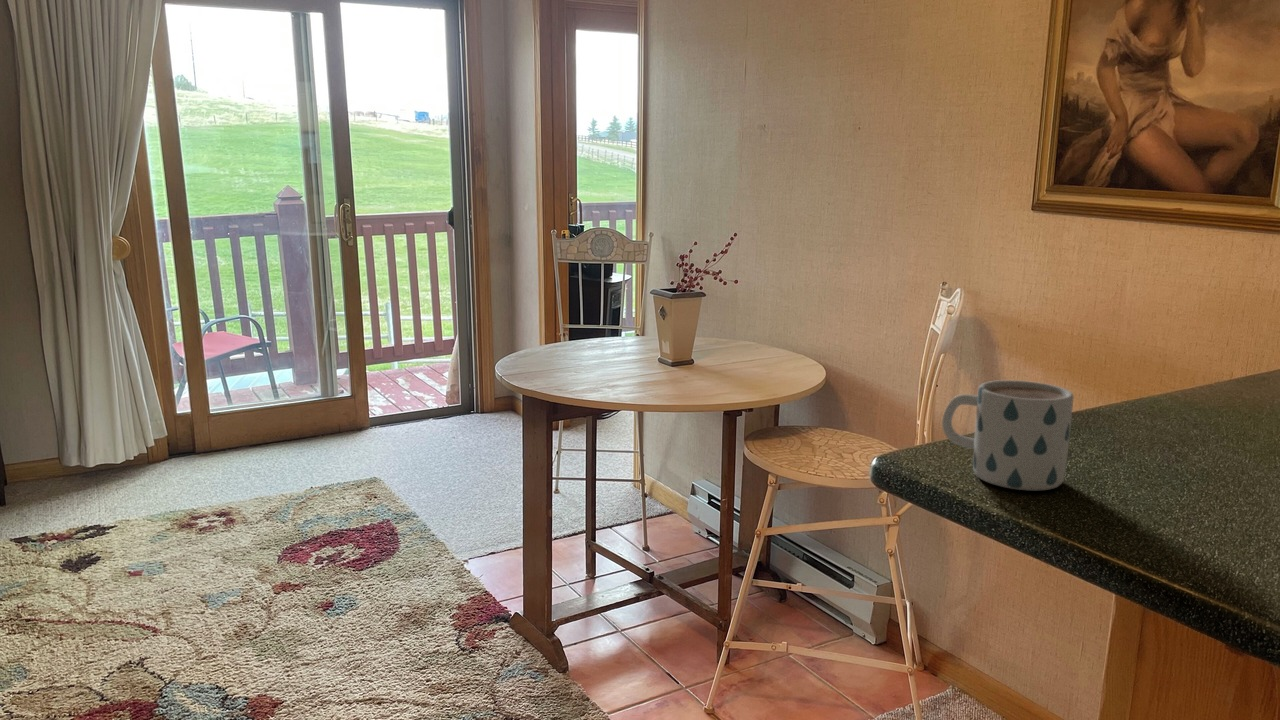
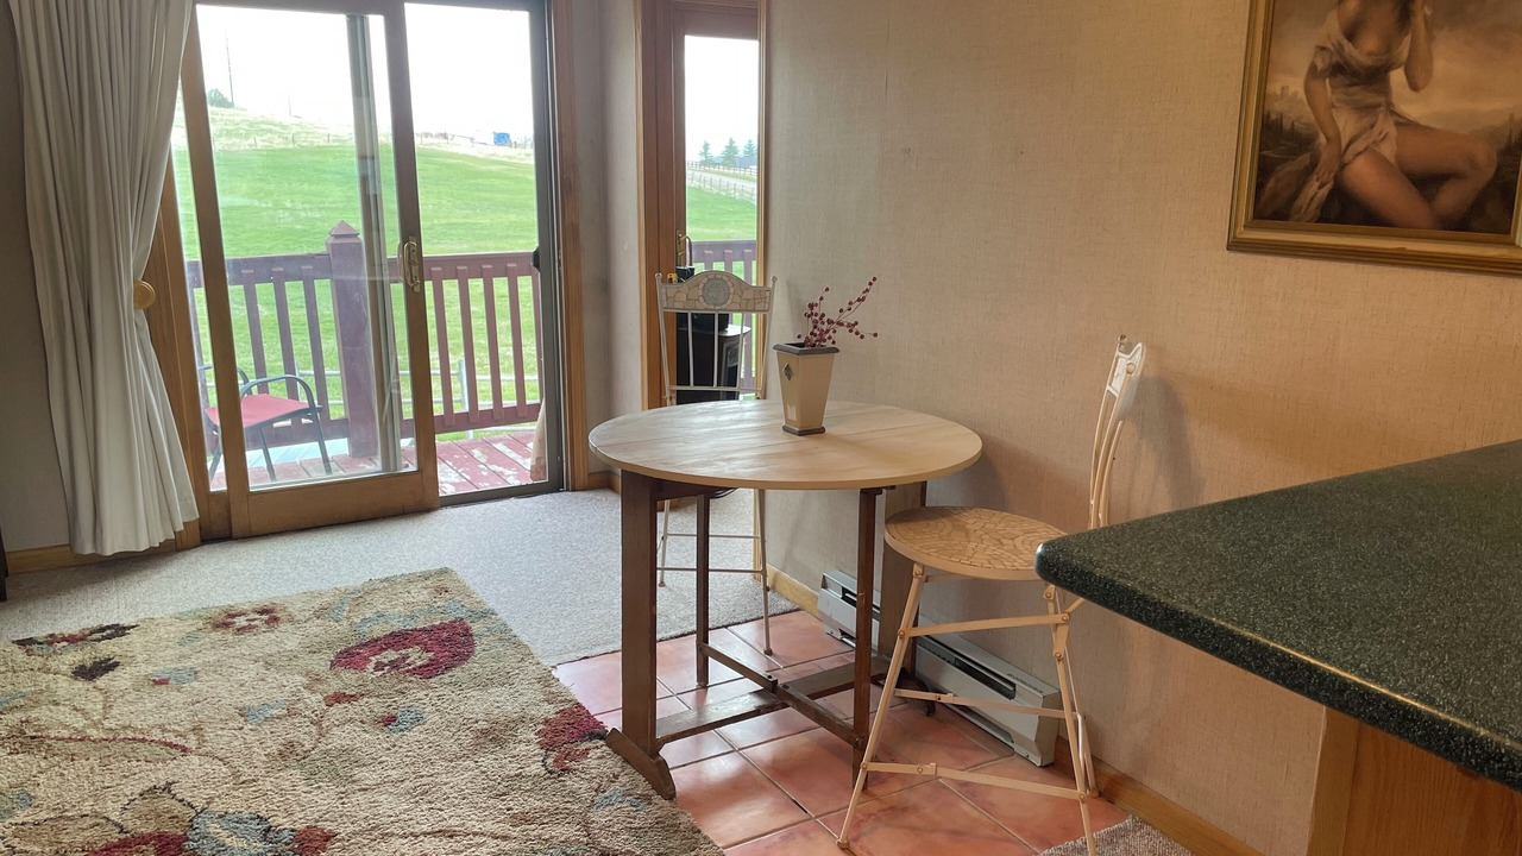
- mug (1003, 431)
